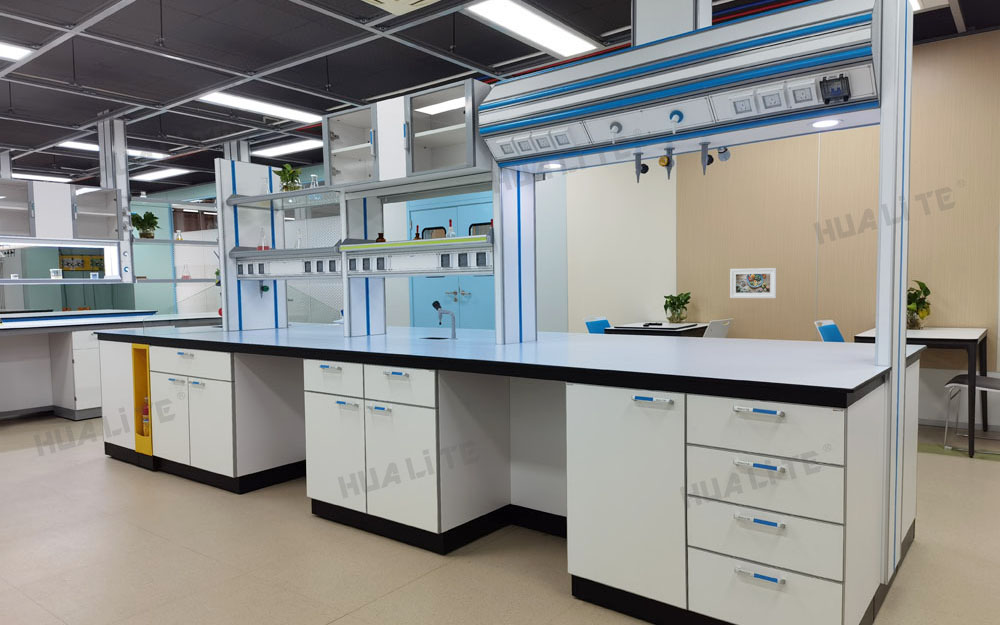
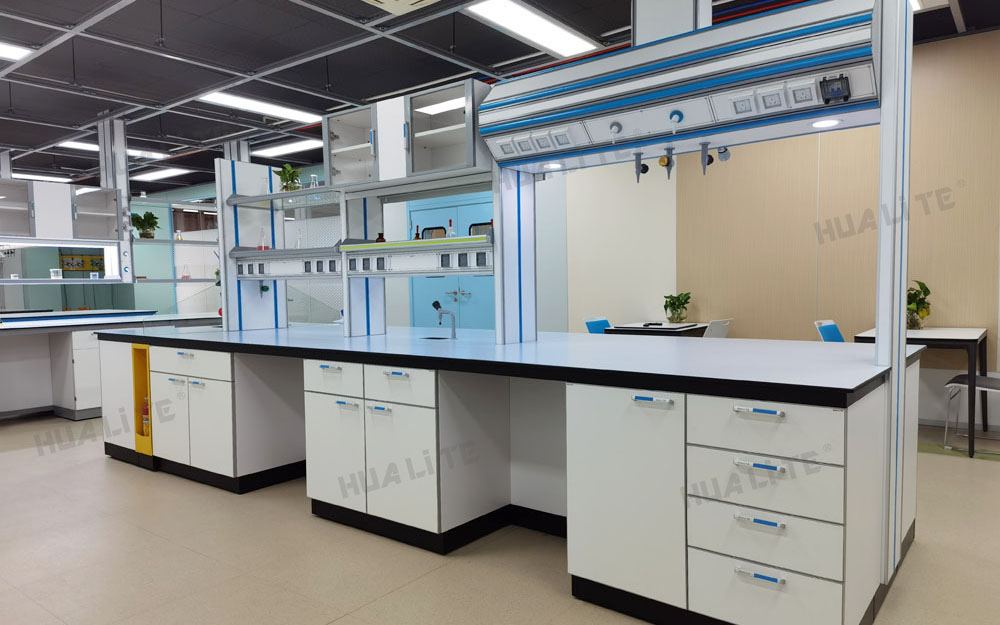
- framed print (752, 283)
